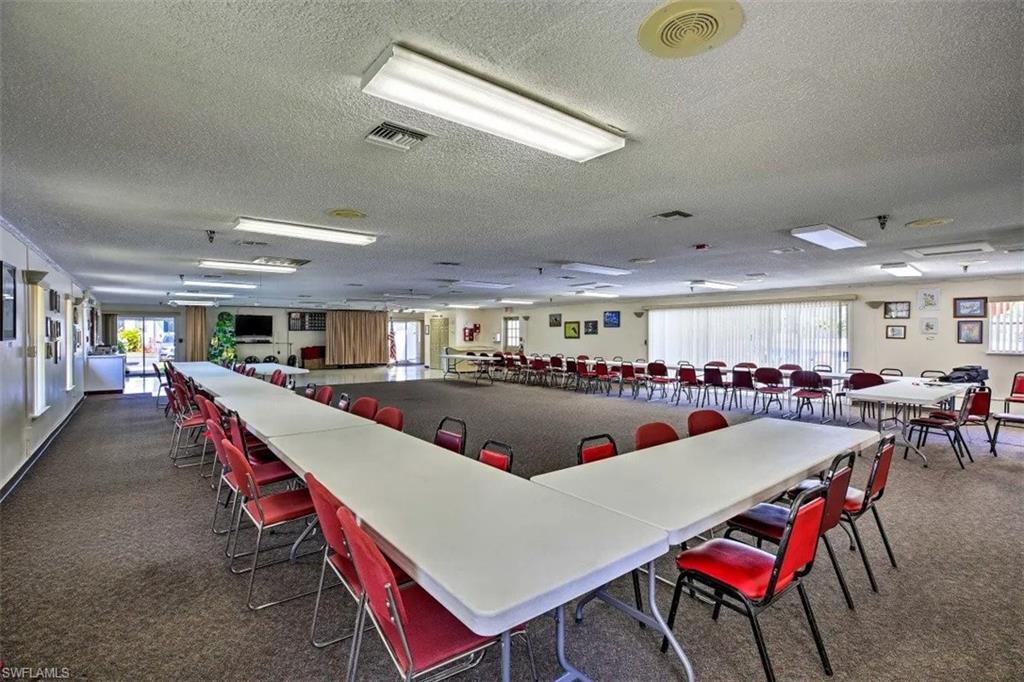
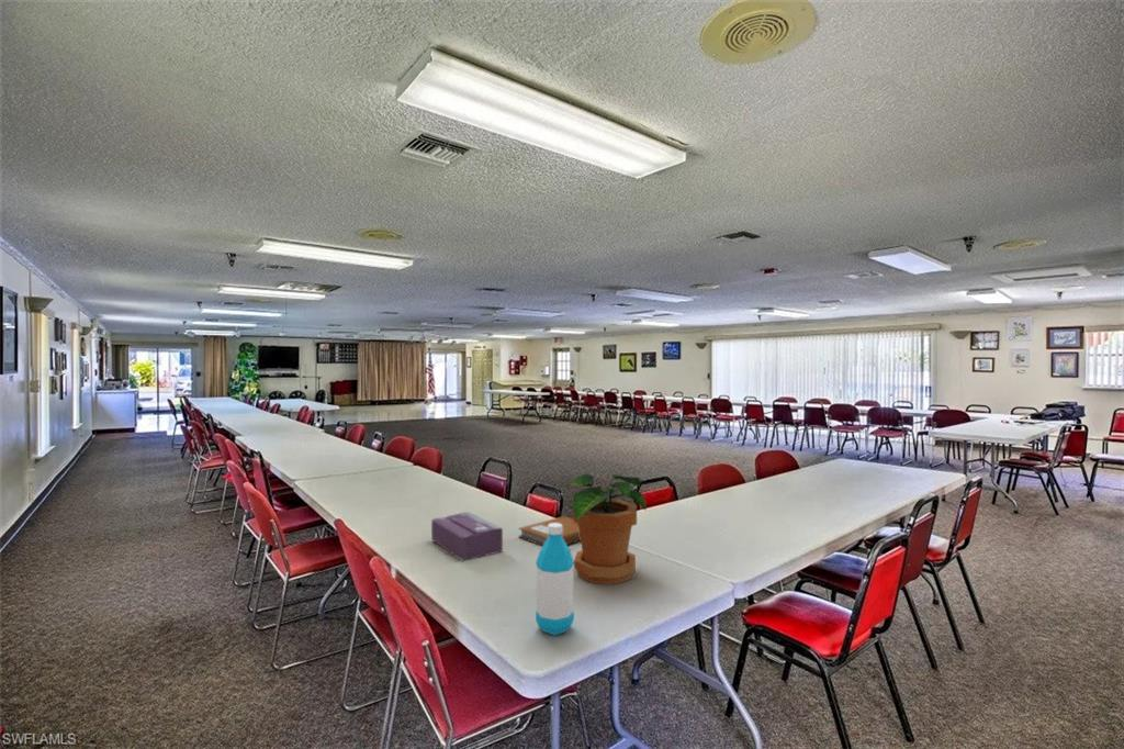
+ notebook (562, 532)
+ water bottle (554, 577)
+ potted plant (596, 526)
+ tissue box (465, 534)
